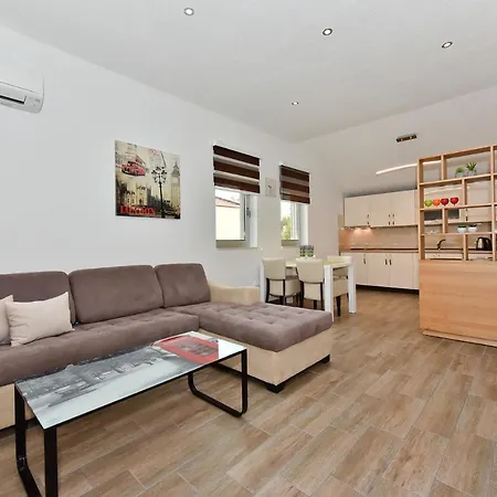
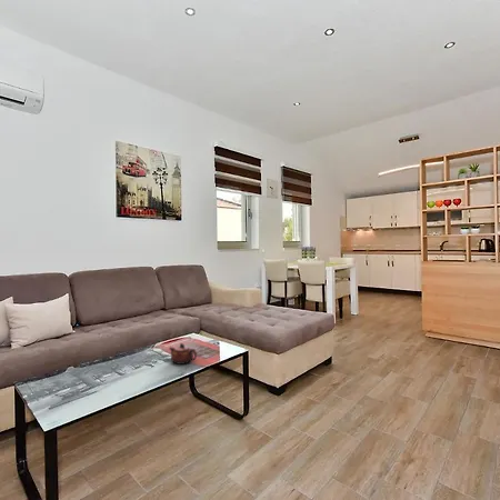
+ teapot (182, 352)
